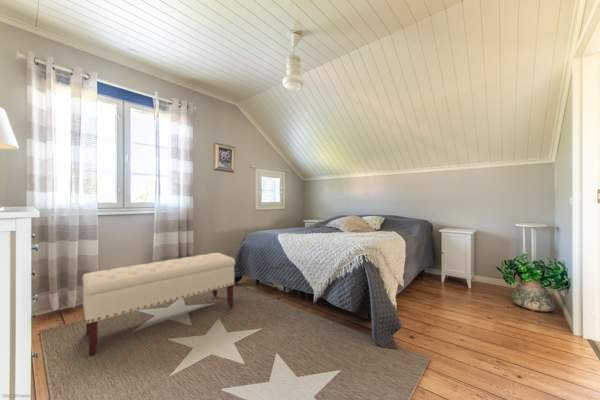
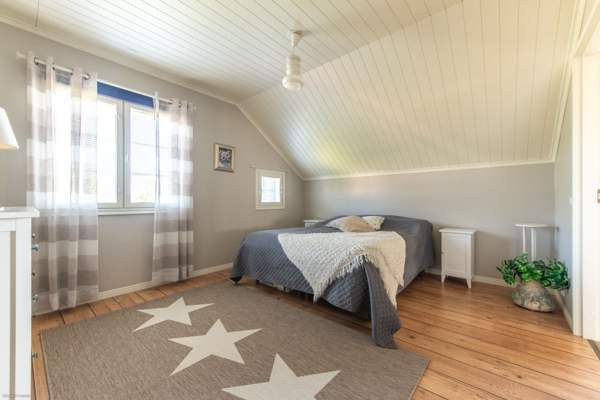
- bench (167, 291)
